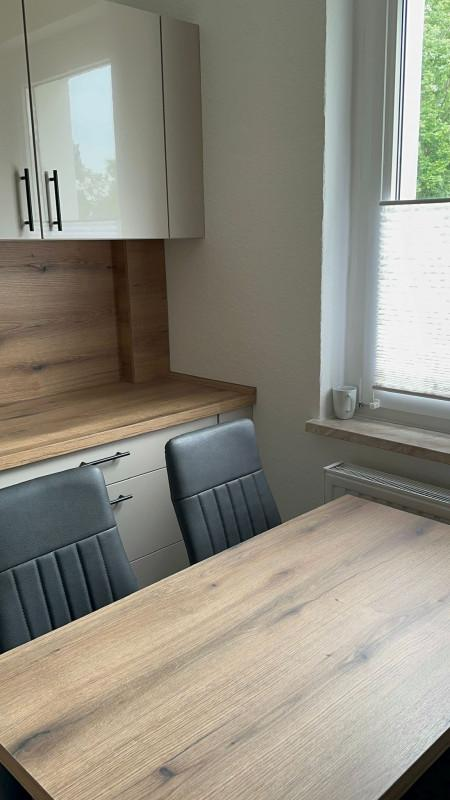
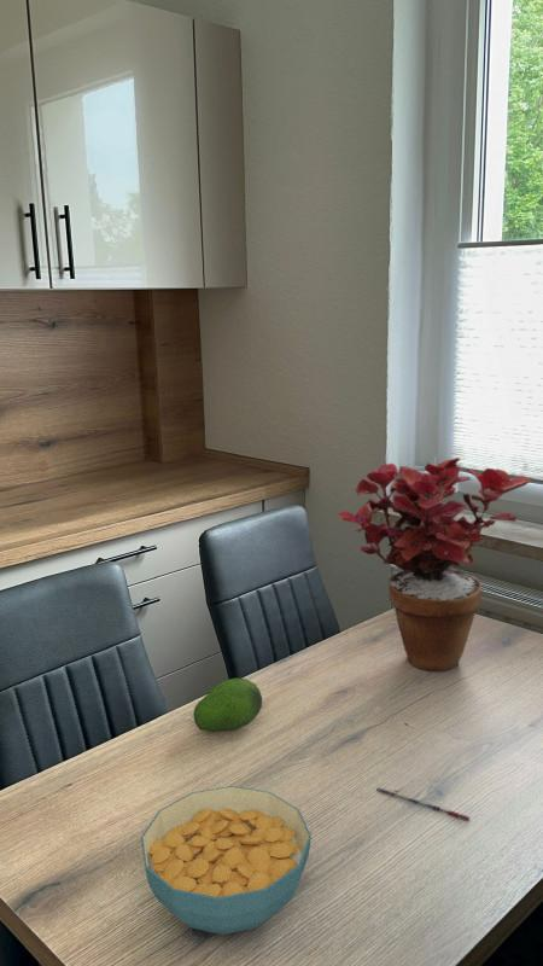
+ pen (421, 803)
+ fruit (228, 705)
+ cereal bowl (227, 872)
+ potted plant (426, 559)
